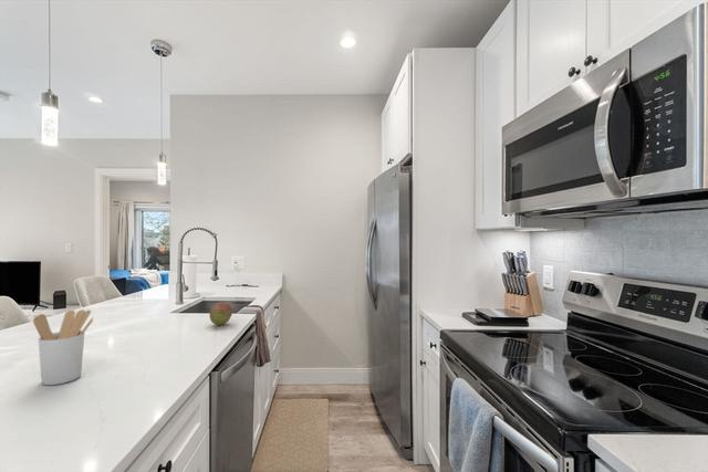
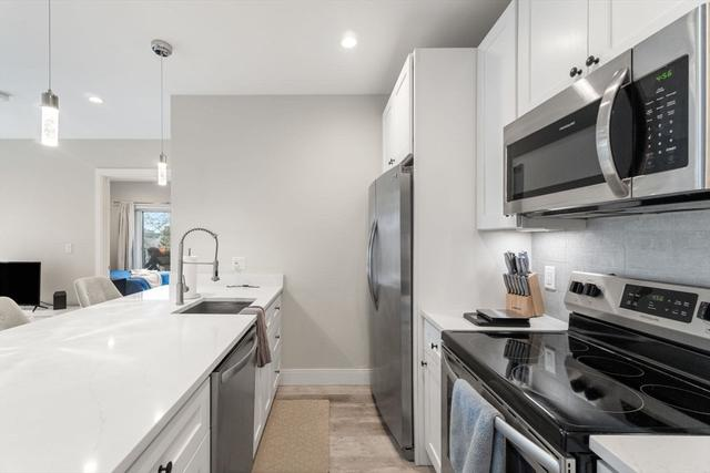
- utensil holder (66, 343)
- fruit (220, 313)
